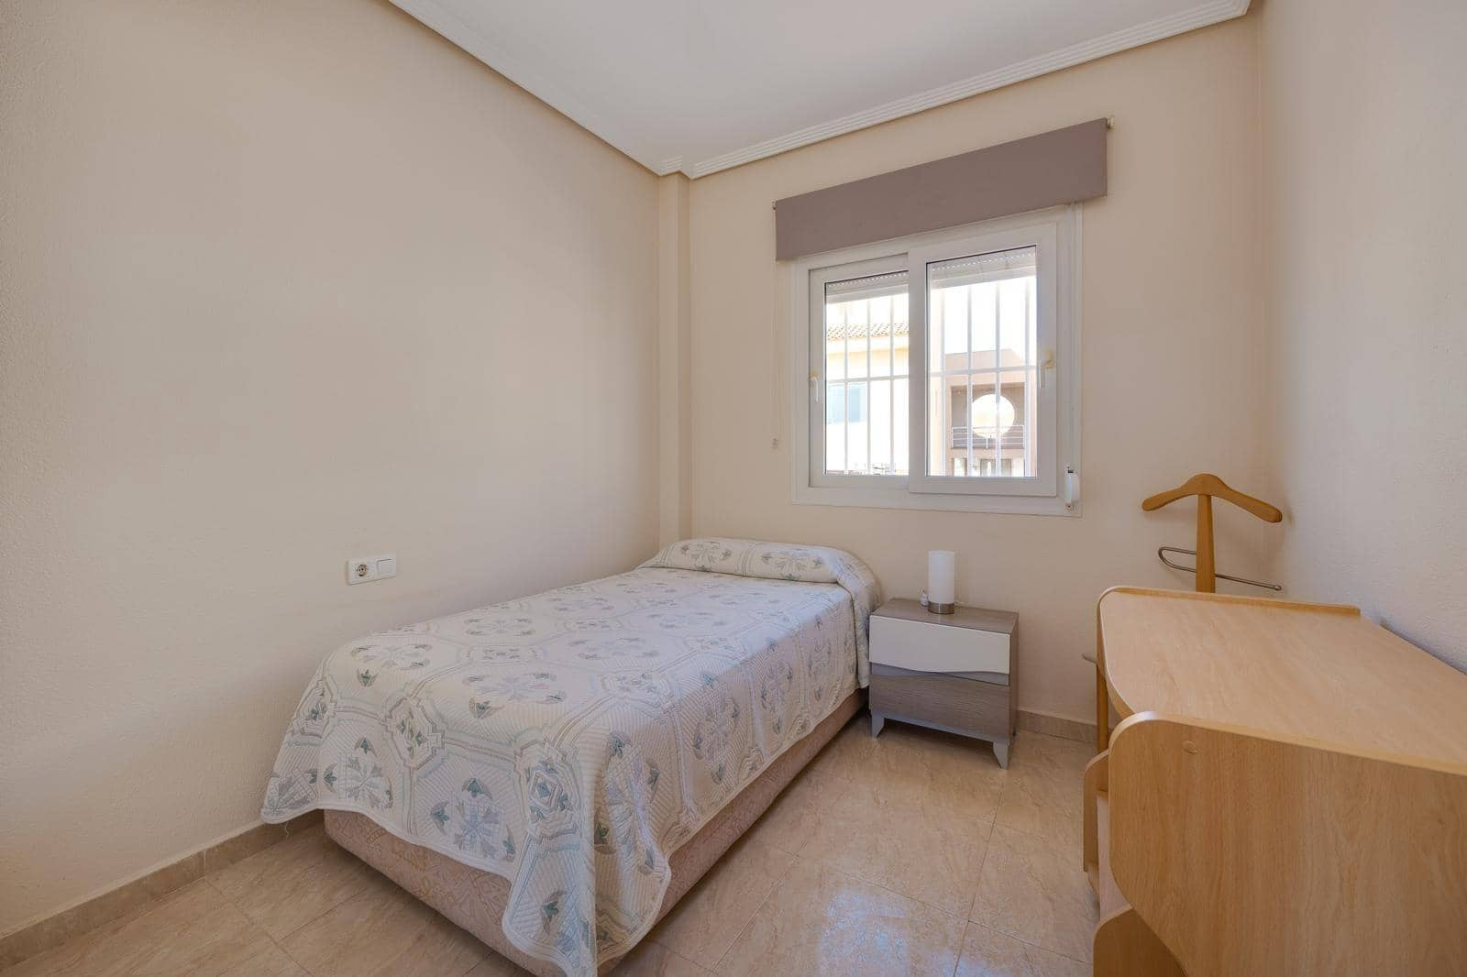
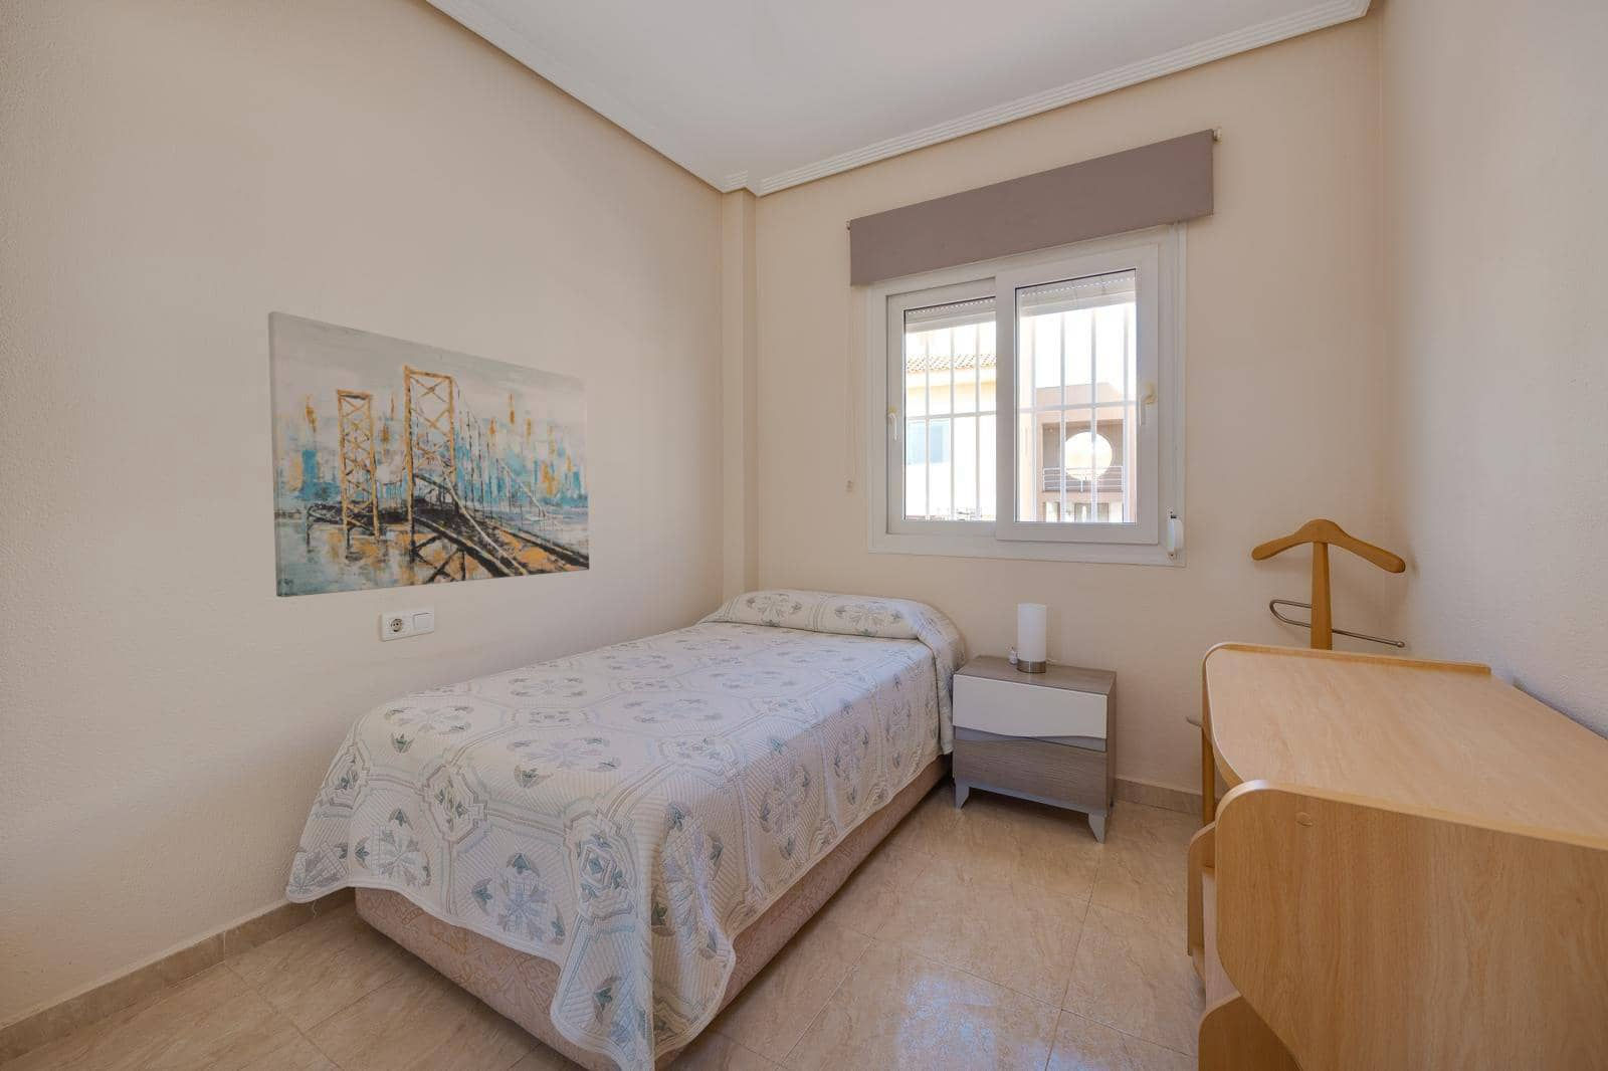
+ wall art (460, 467)
